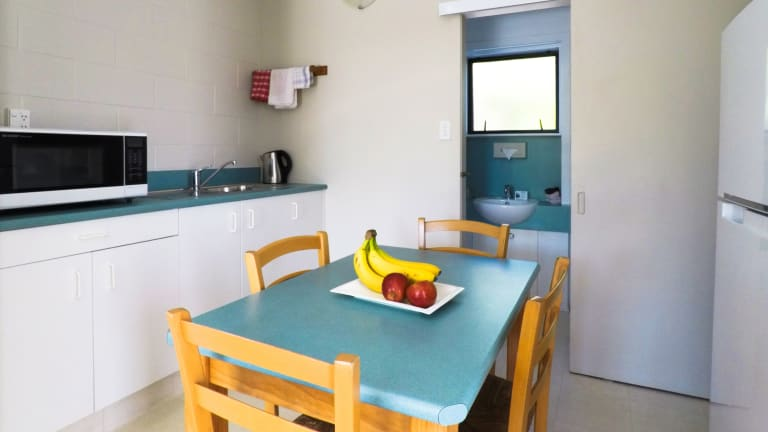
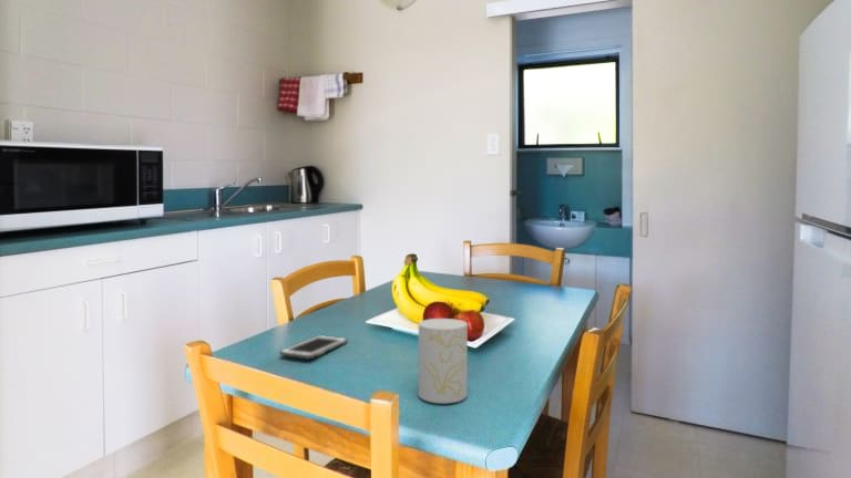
+ cup (442, 358)
+ cell phone (315, 346)
